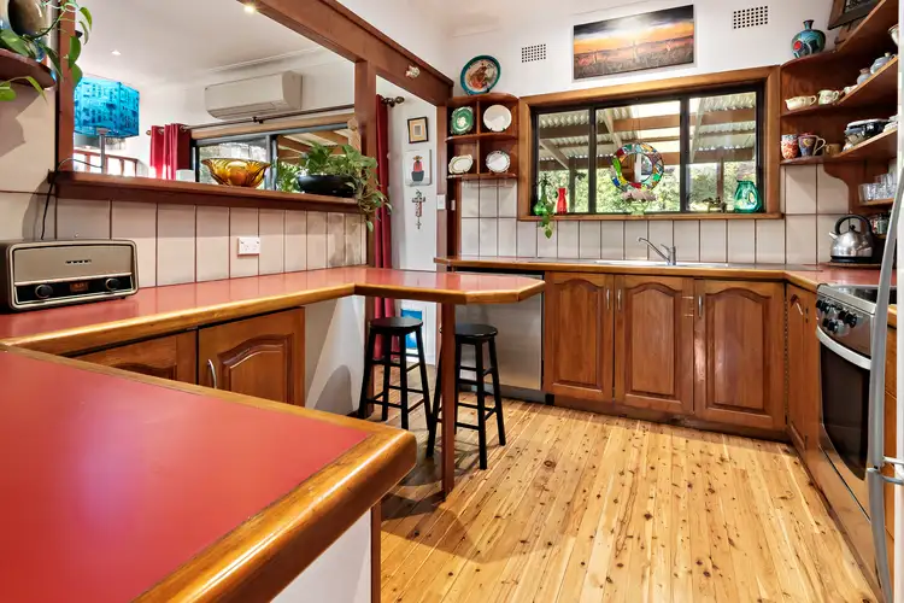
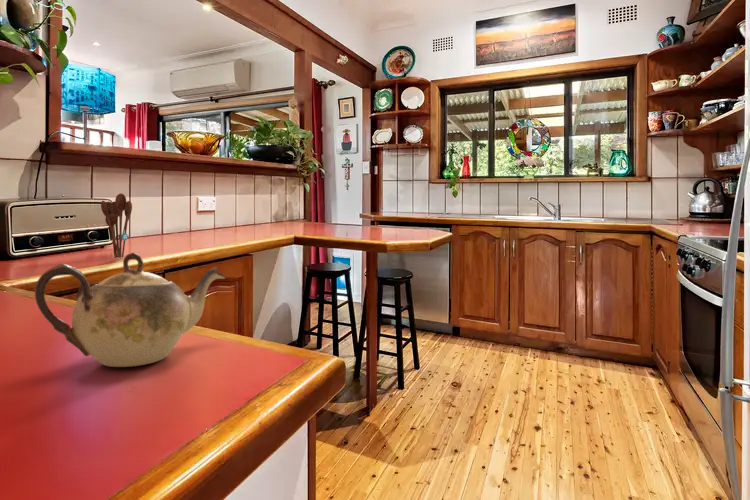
+ teapot (143, 305)
+ utensil holder (117, 226)
